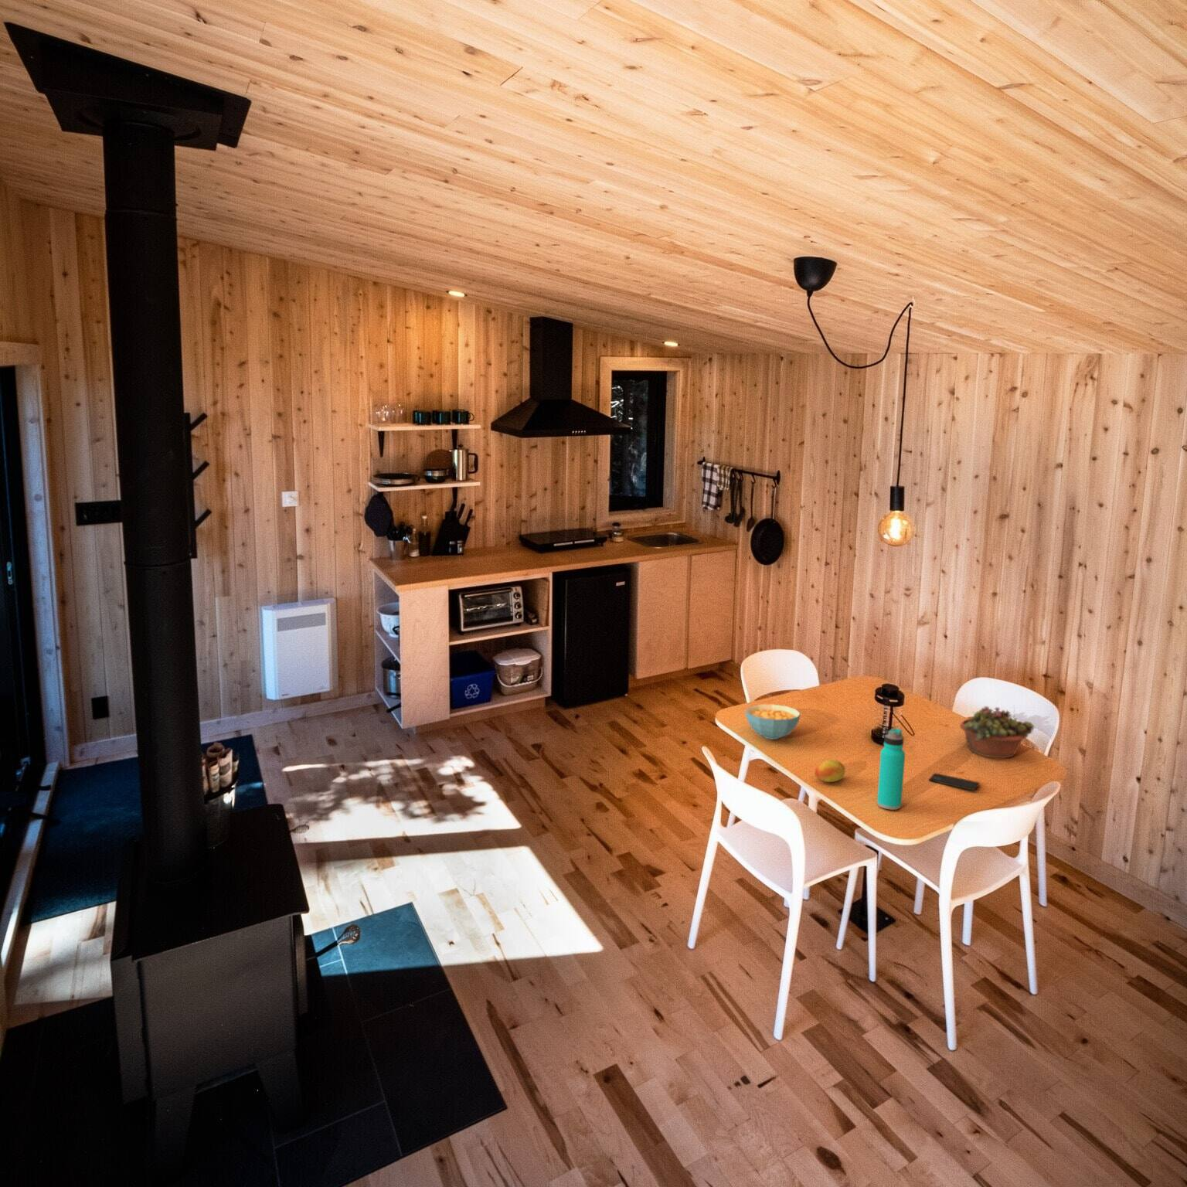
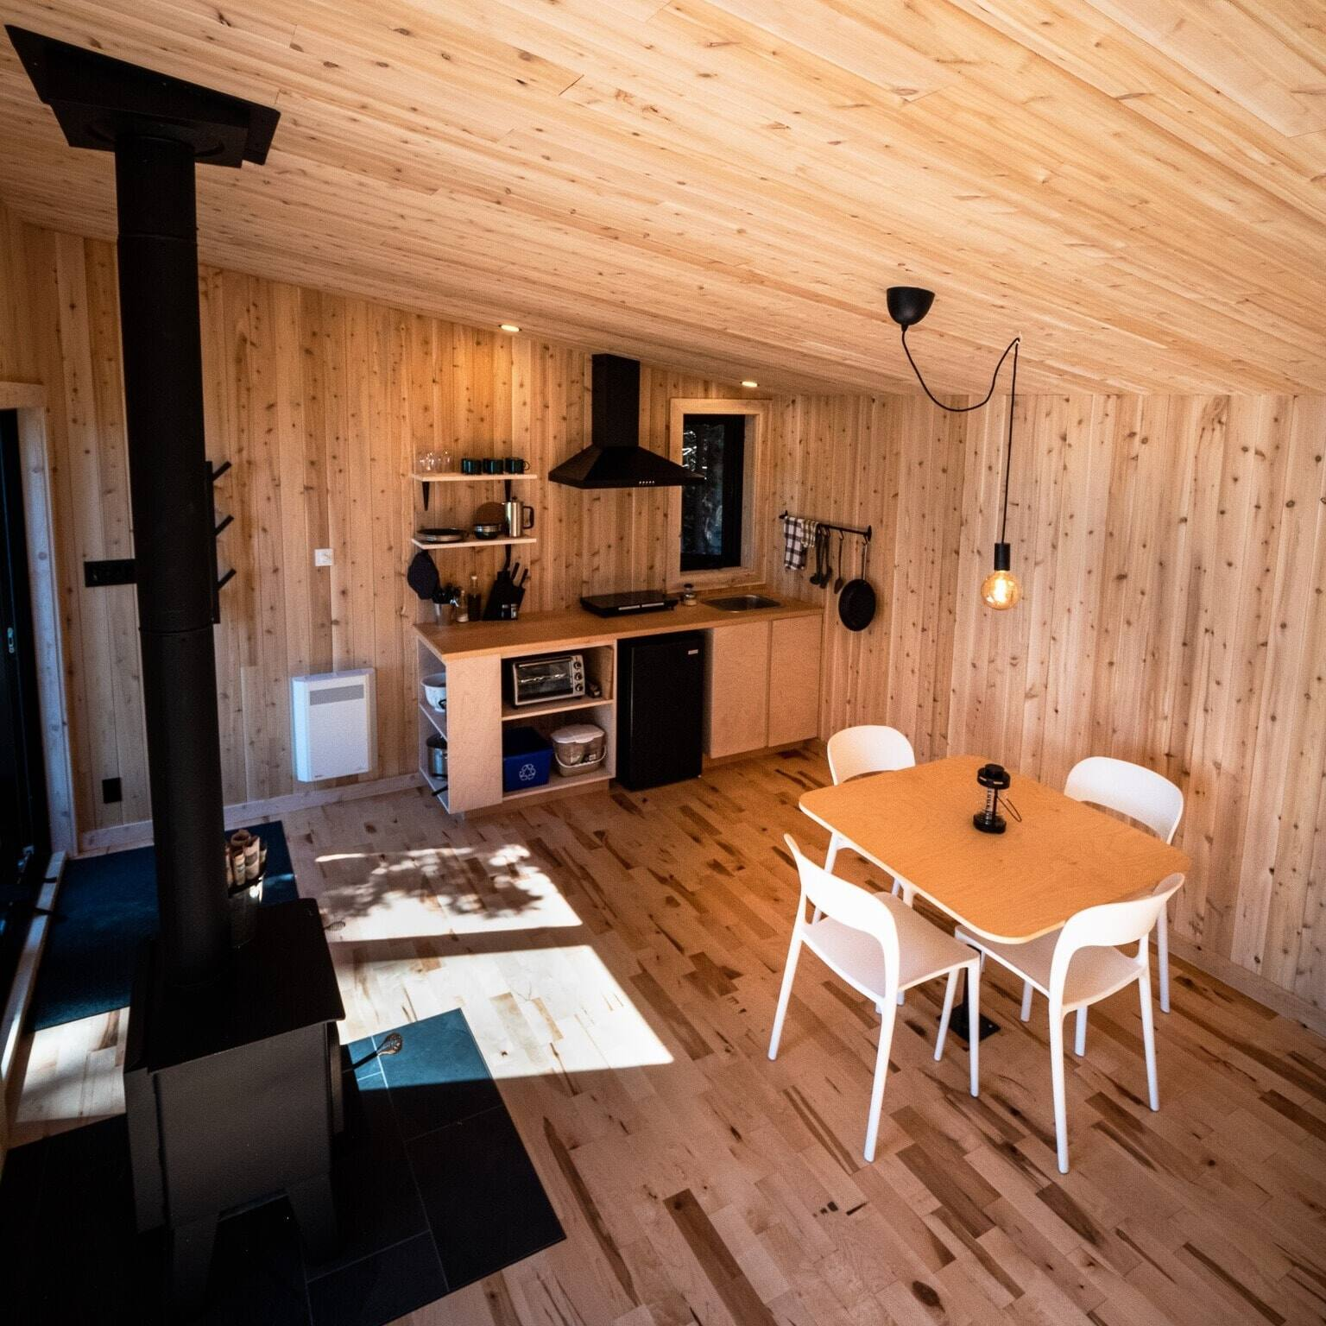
- water bottle (891, 767)
- fruit (830, 771)
- smartphone (953, 782)
- succulent planter (990, 726)
- cereal bowl (772, 724)
